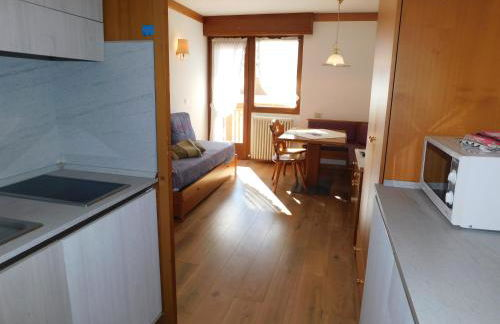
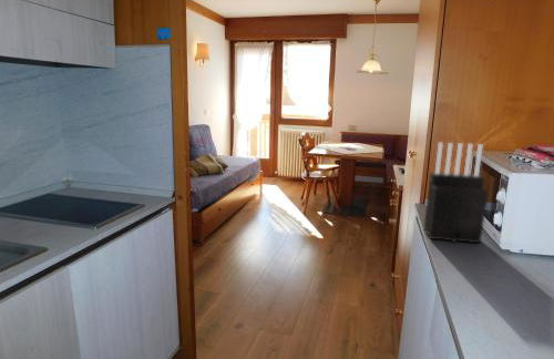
+ knife block (456, 192)
